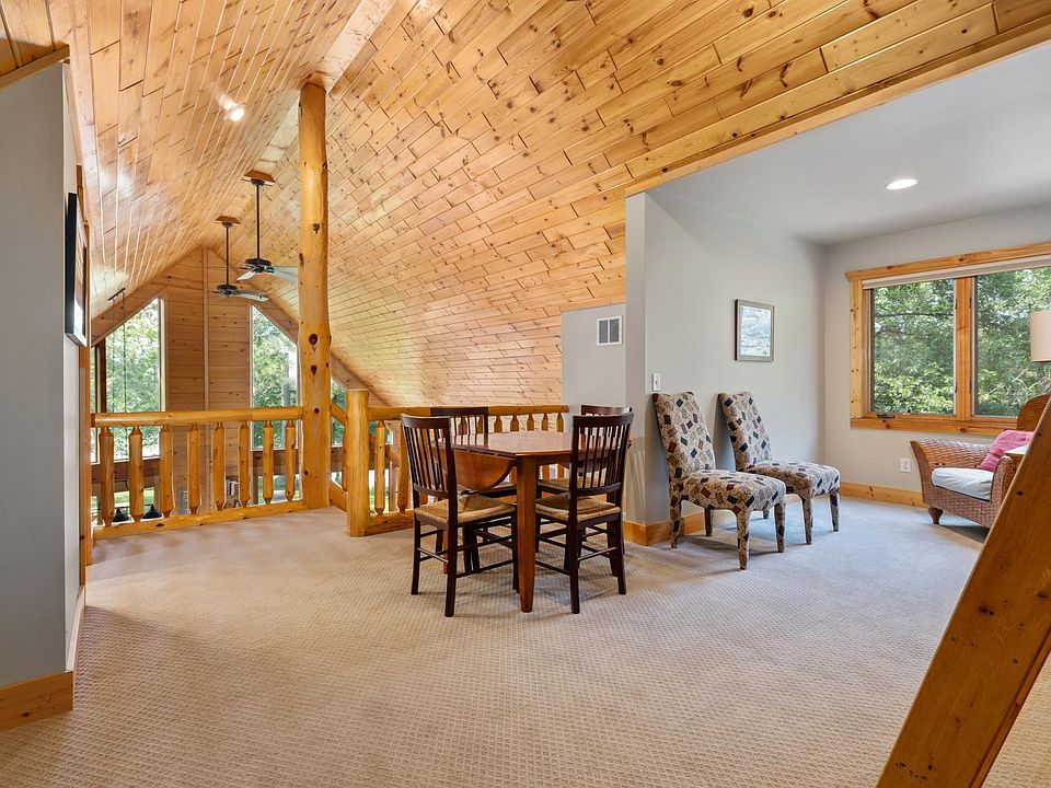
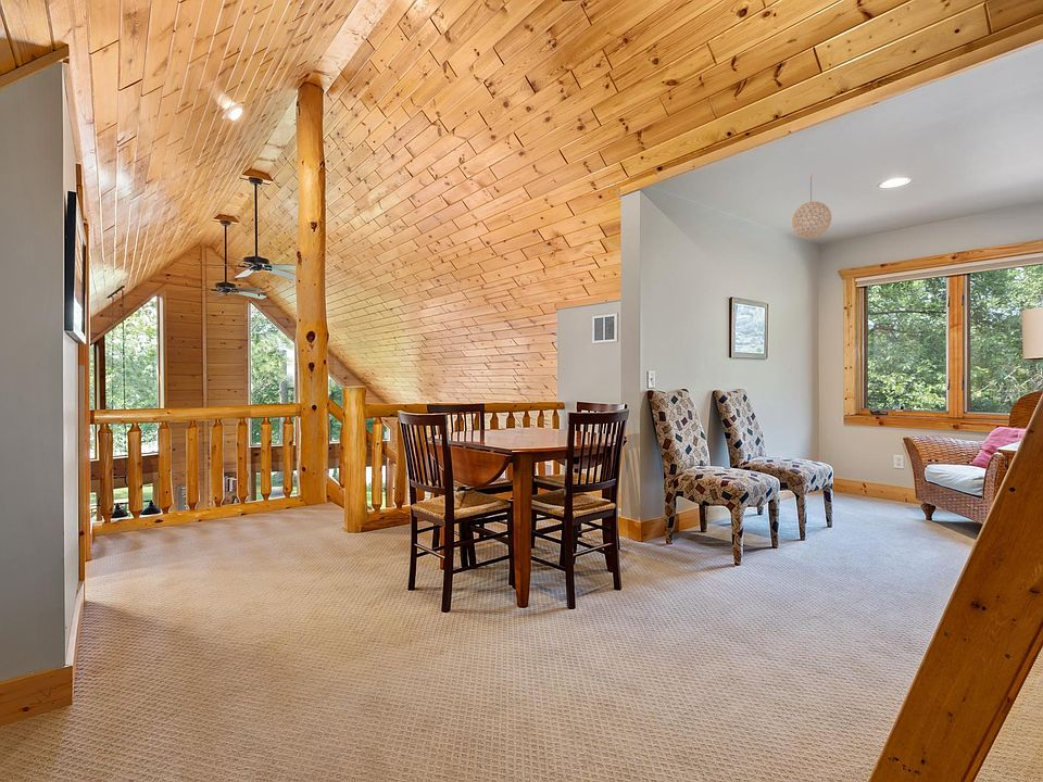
+ pendant light (810, 205)
